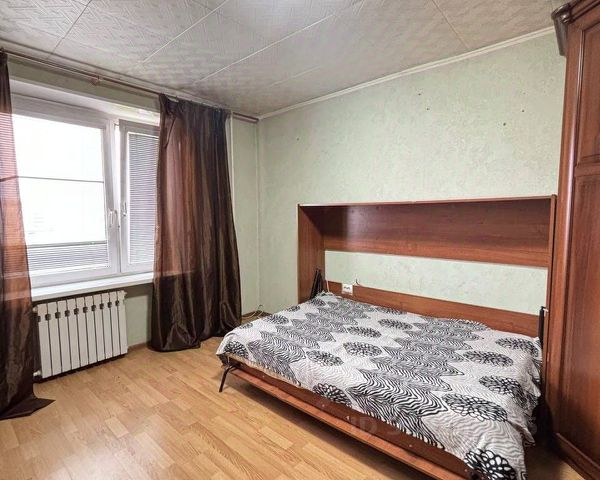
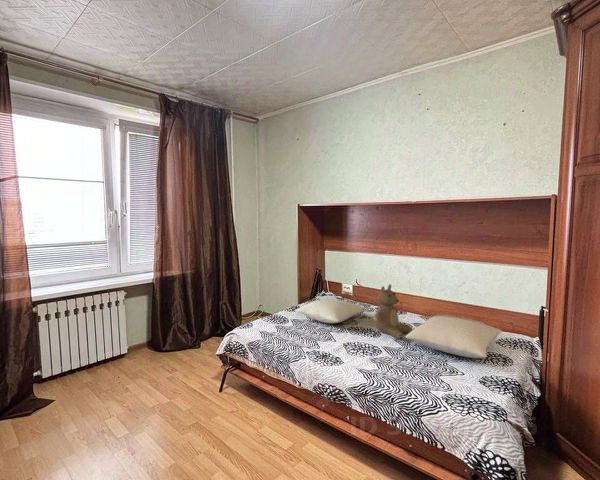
+ pillow (330, 309)
+ pillow (453, 334)
+ teddy bear (392, 310)
